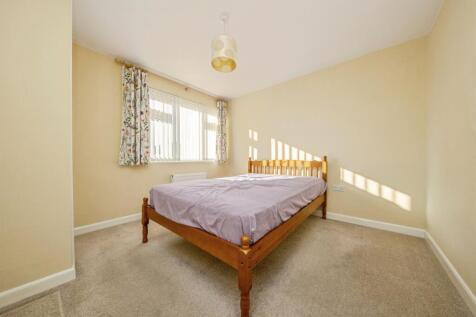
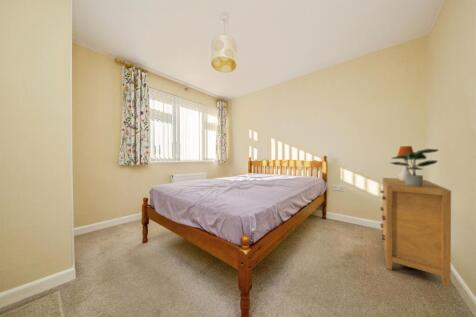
+ potted plant (413, 167)
+ table lamp (405, 162)
+ dresser (406, 219)
